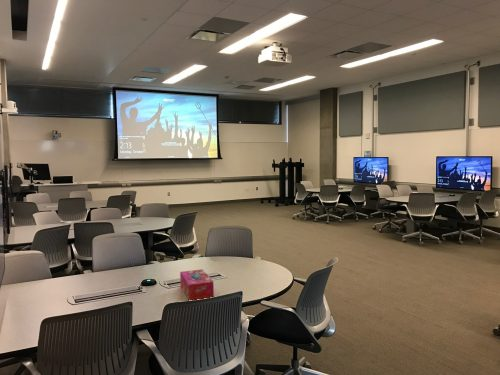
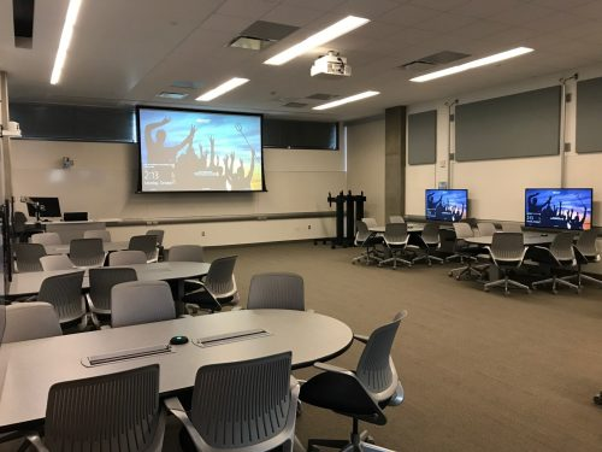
- tissue box (196, 284)
